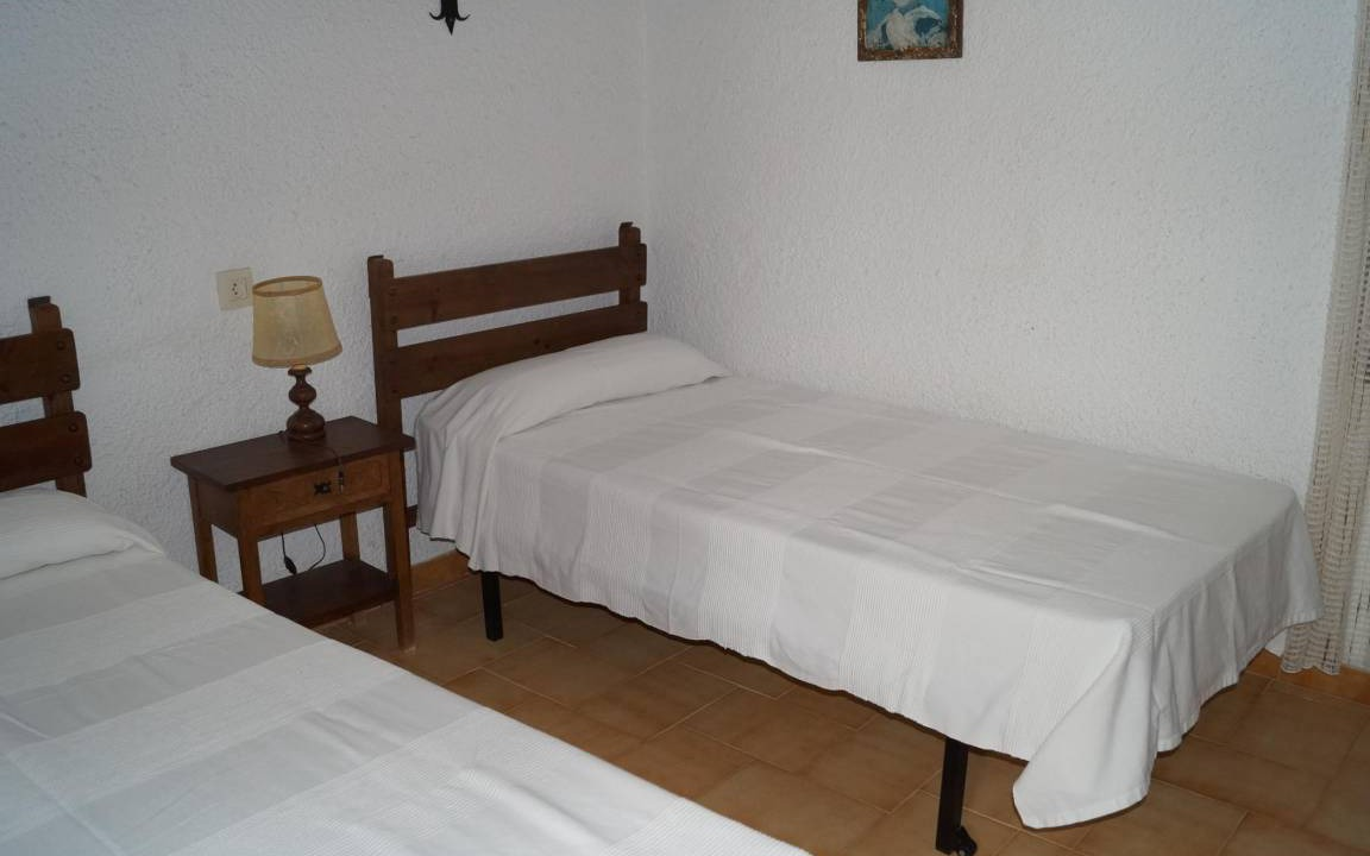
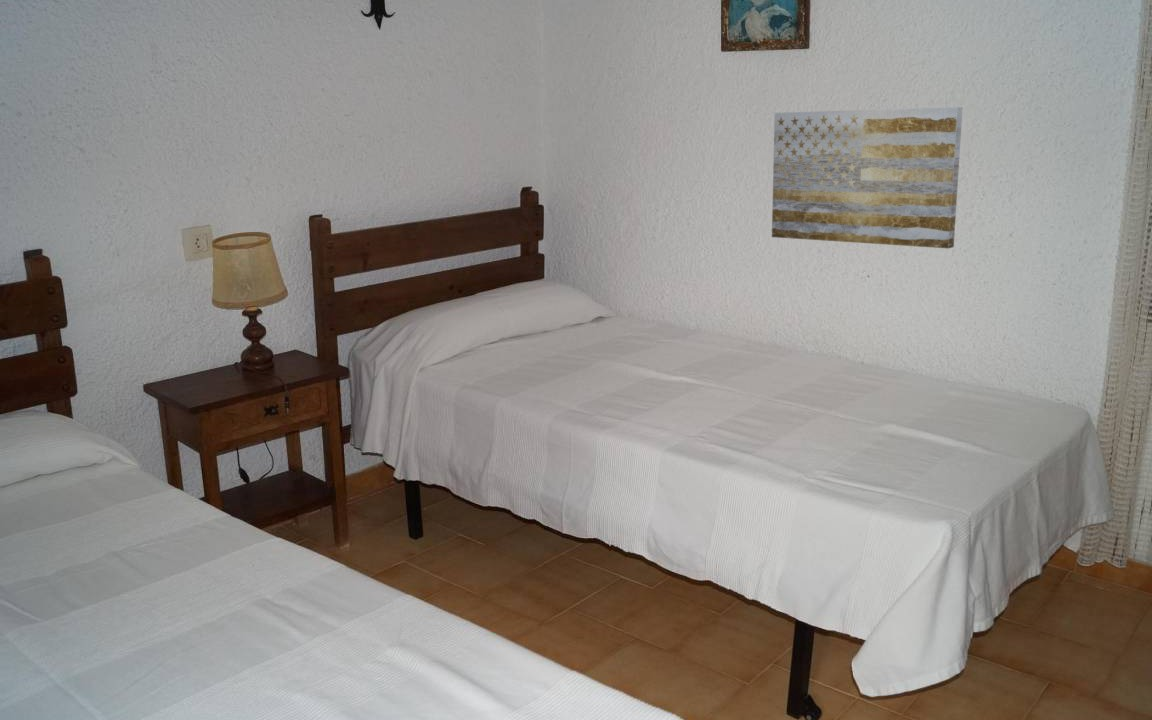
+ wall art (860, 176)
